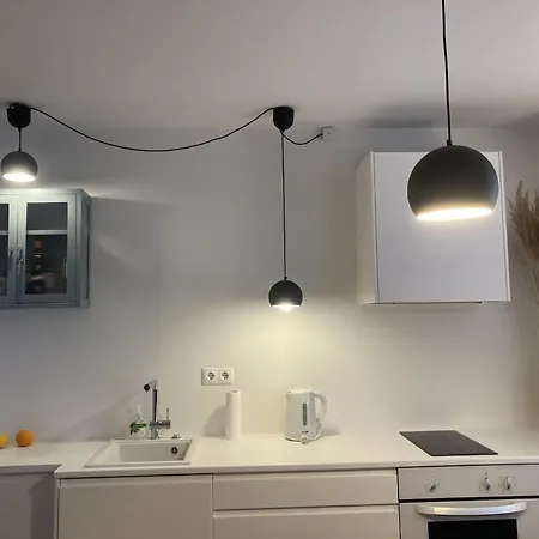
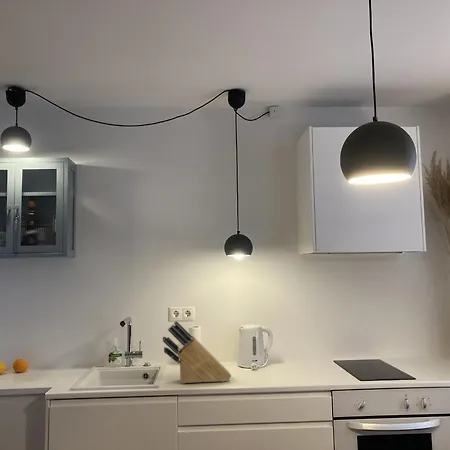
+ knife block (196, 350)
